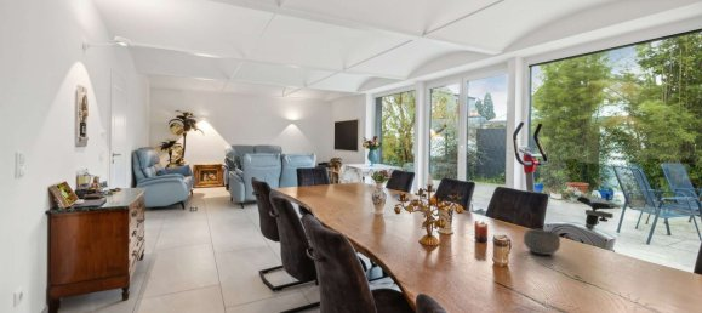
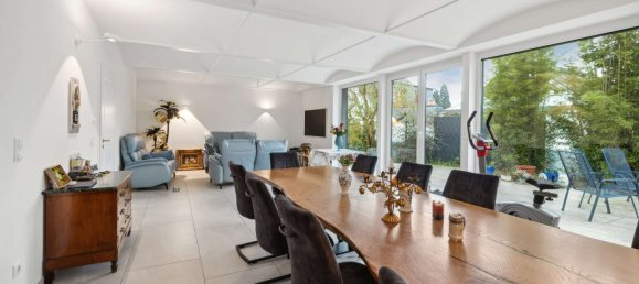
- bowl (541, 241)
